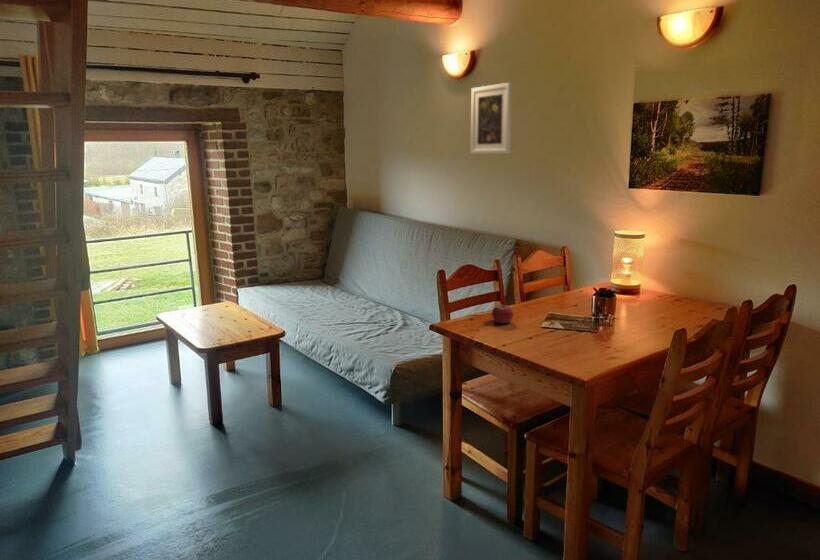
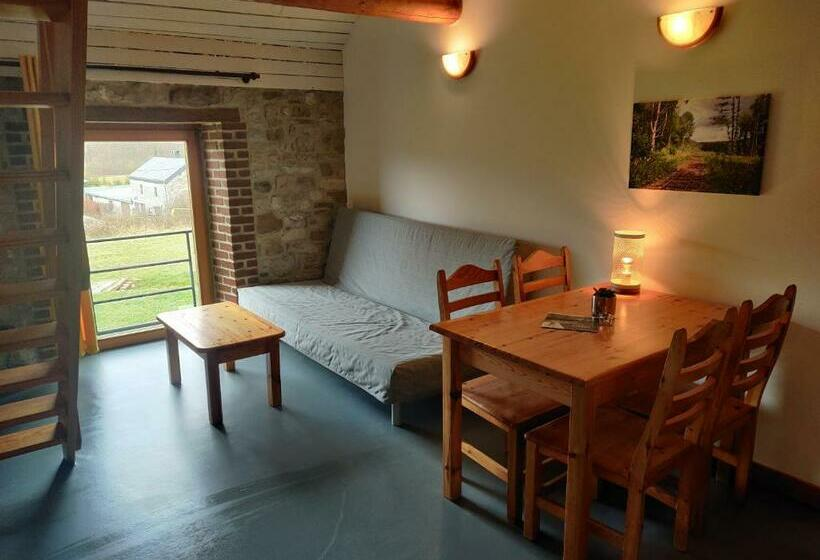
- fruit (502, 312)
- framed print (490, 120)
